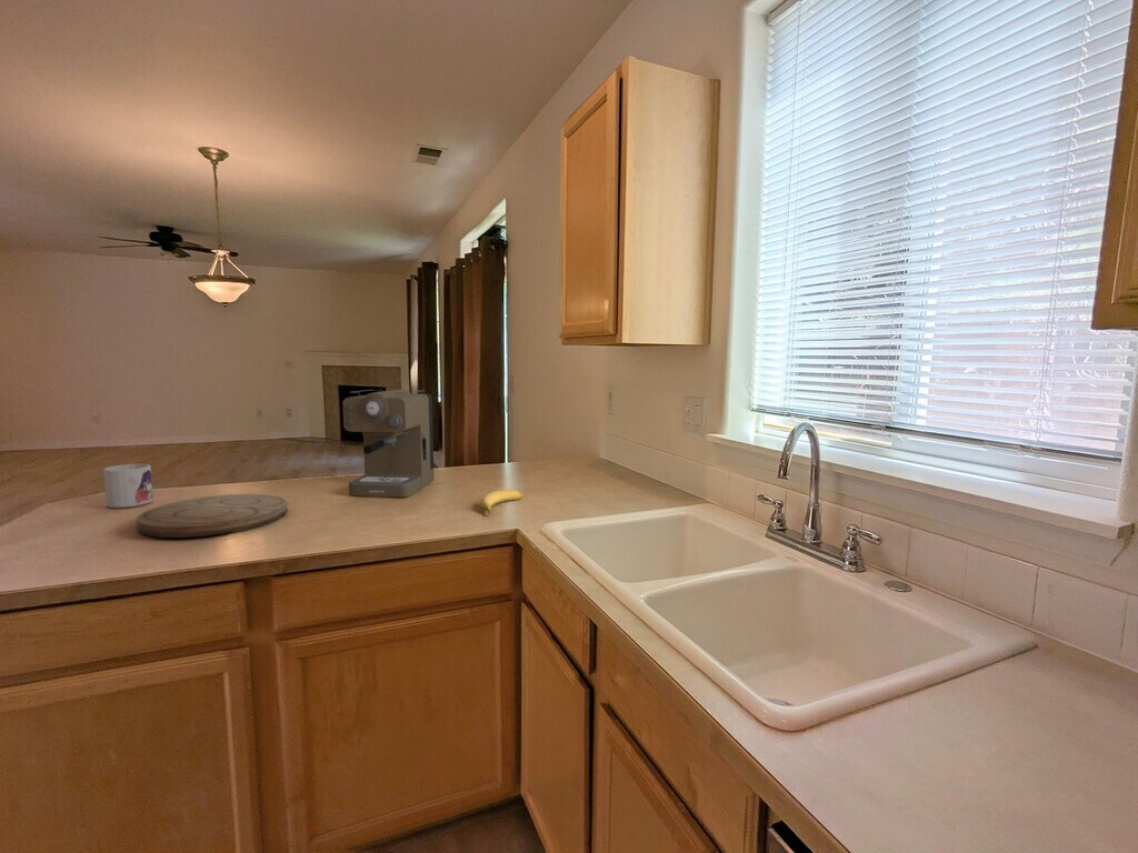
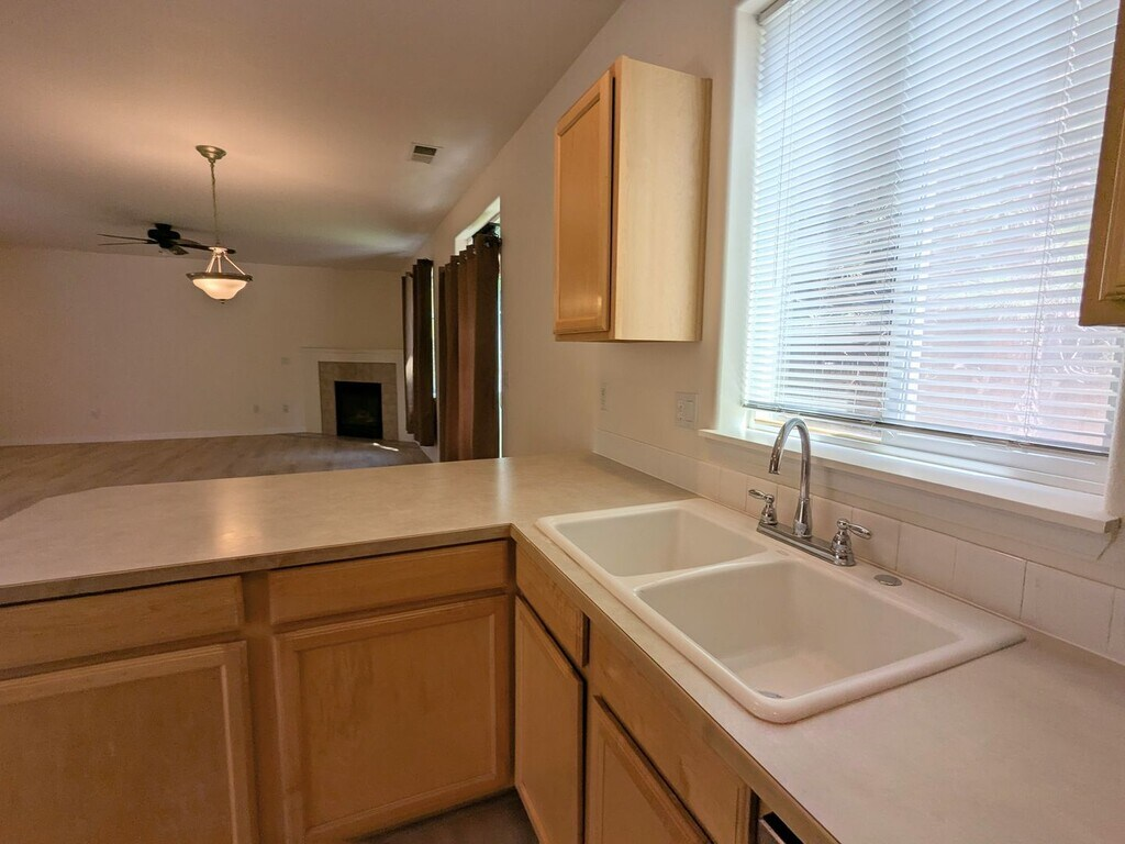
- mug (132, 483)
- cutting board (217, 513)
- banana (501, 499)
- coffee maker (395, 440)
